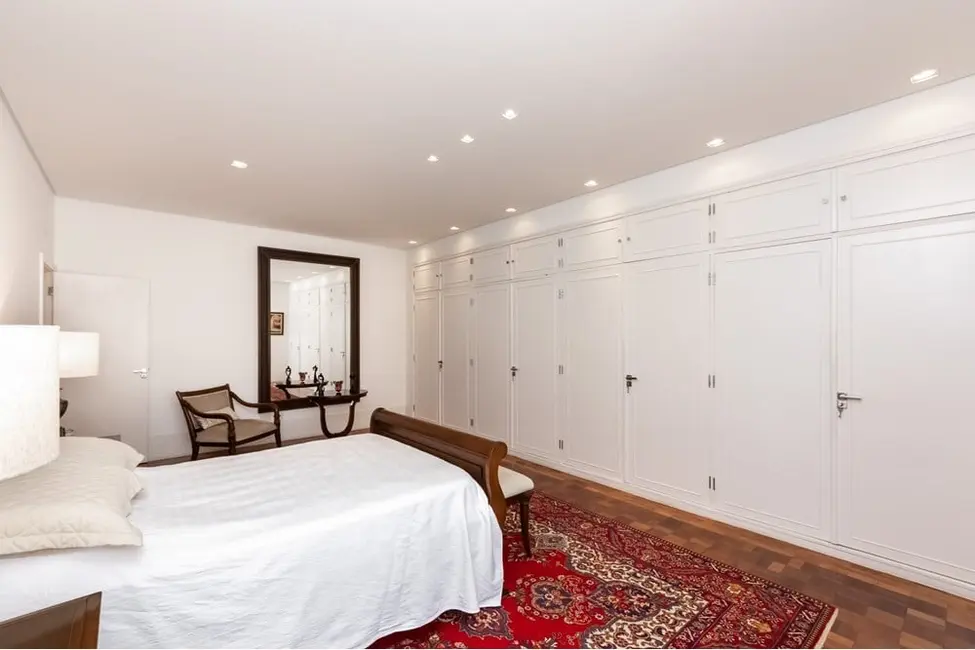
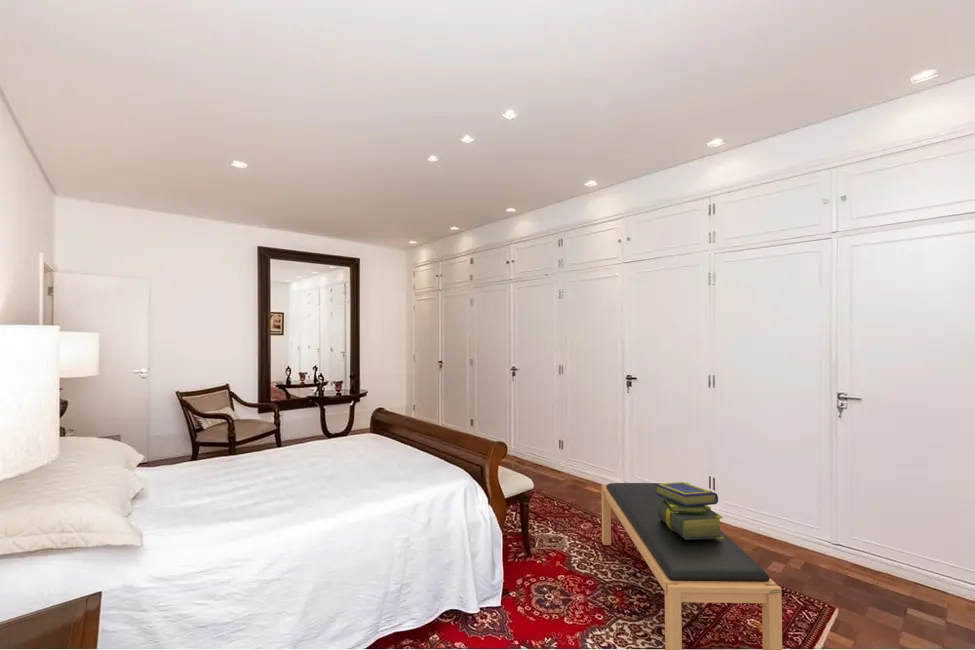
+ bench (669, 554)
+ stack of books (685, 507)
